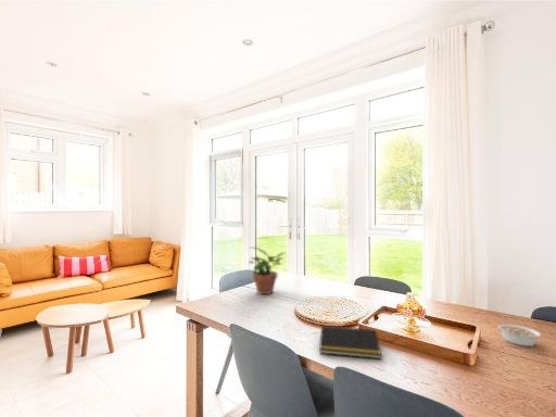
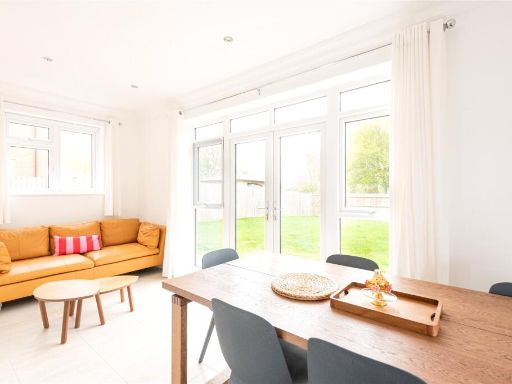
- potted plant (269, 269)
- notepad (349, 340)
- legume (520, 334)
